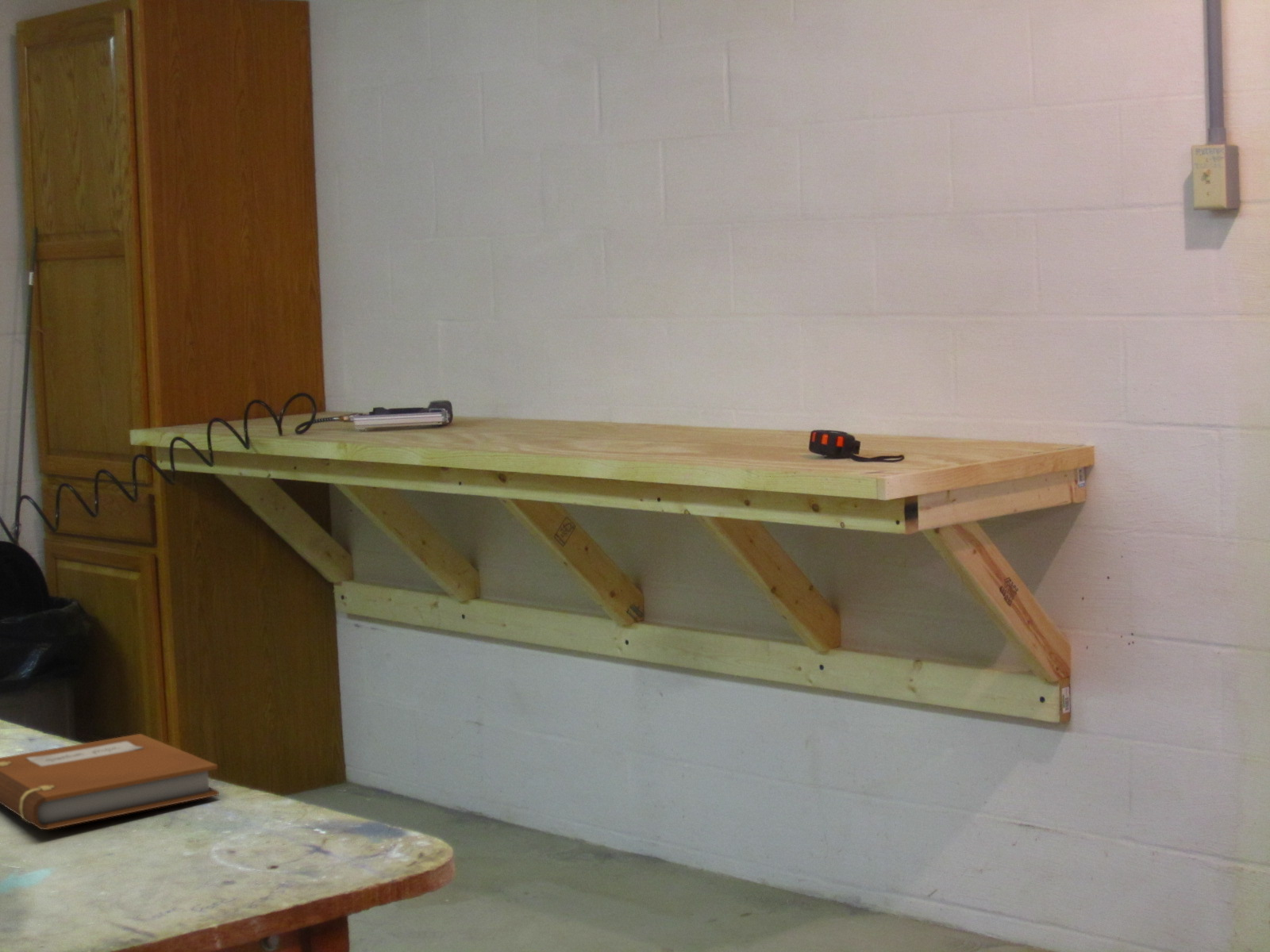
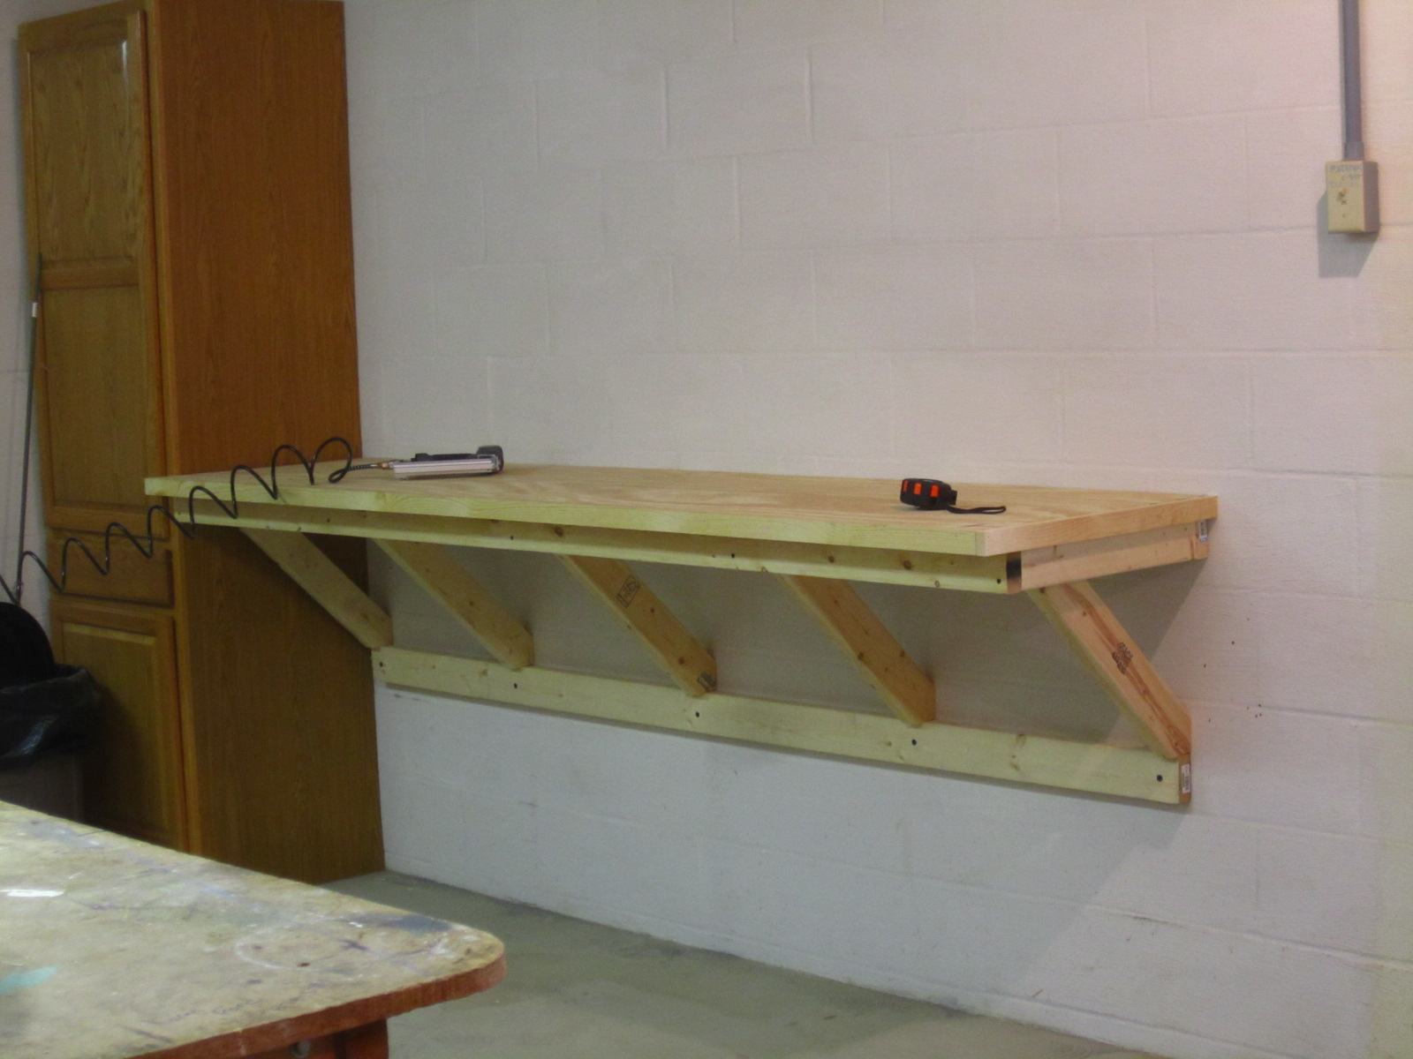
- notebook (90, 777)
